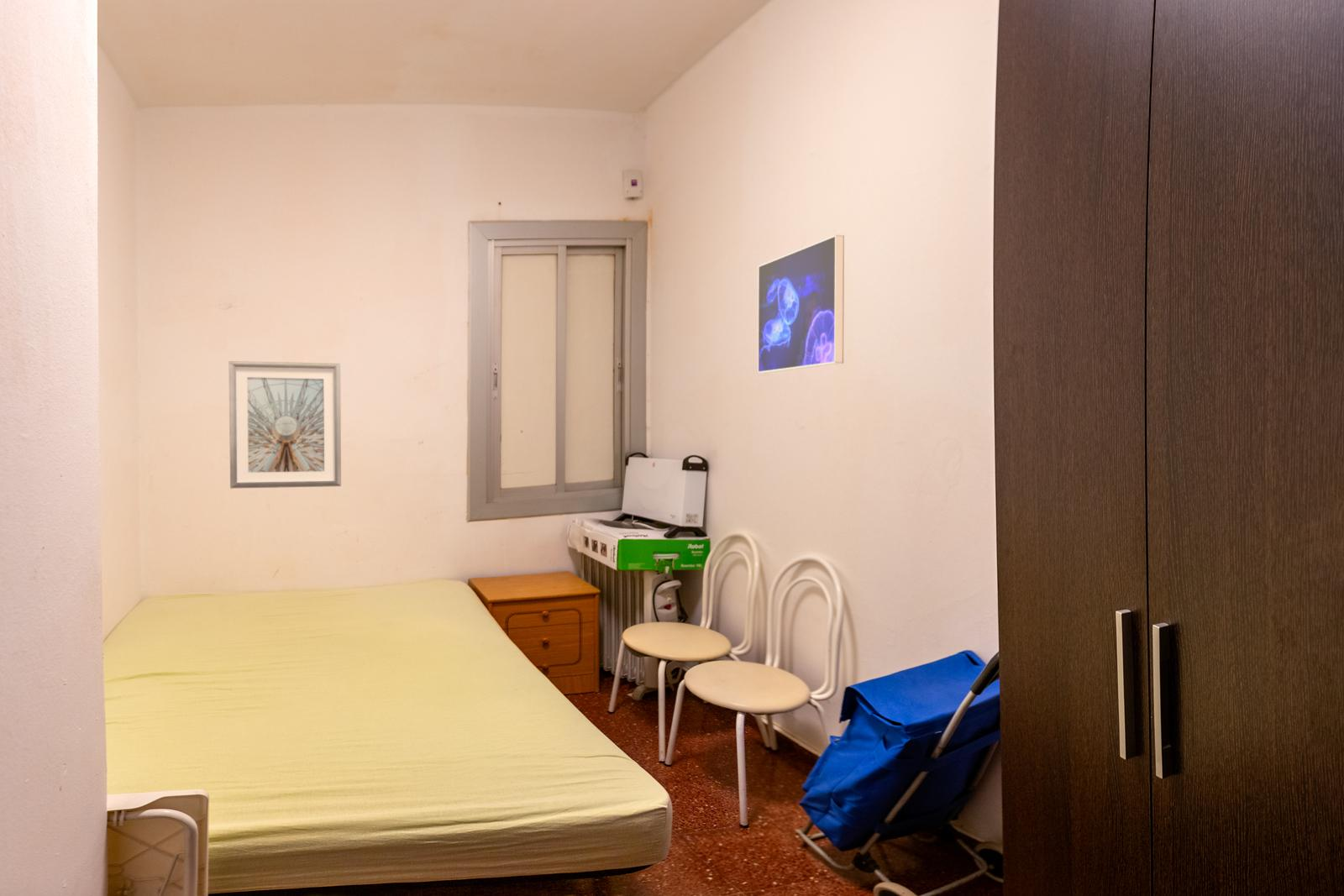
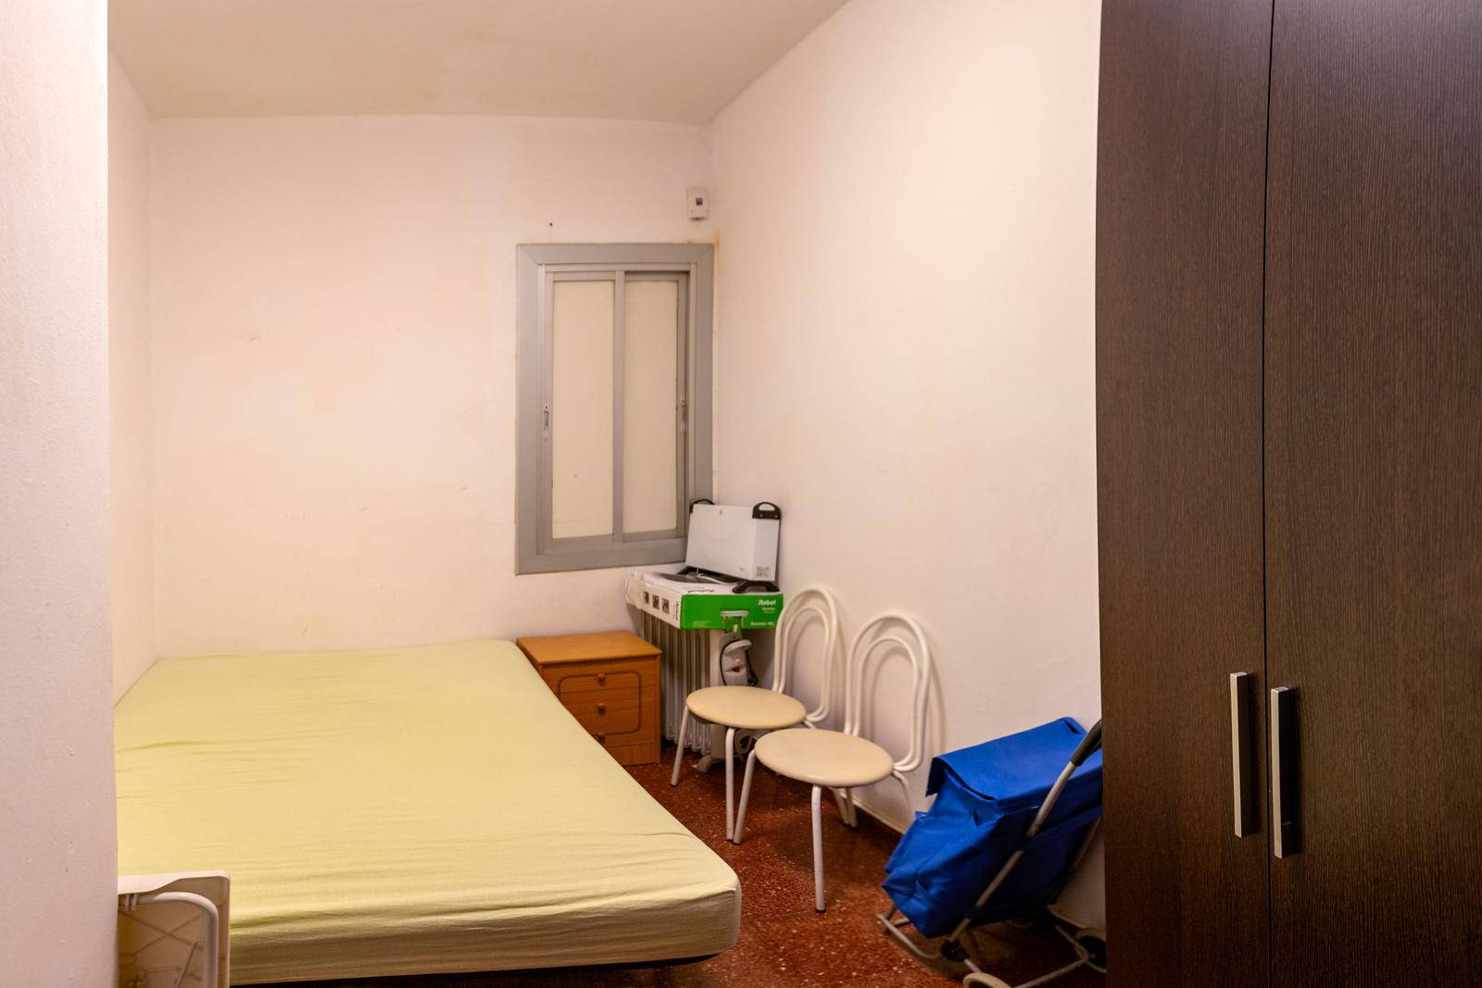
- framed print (797, 310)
- picture frame (286, 425)
